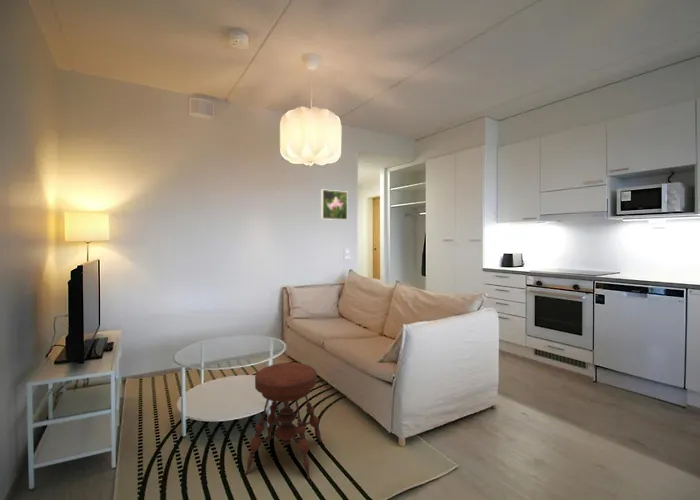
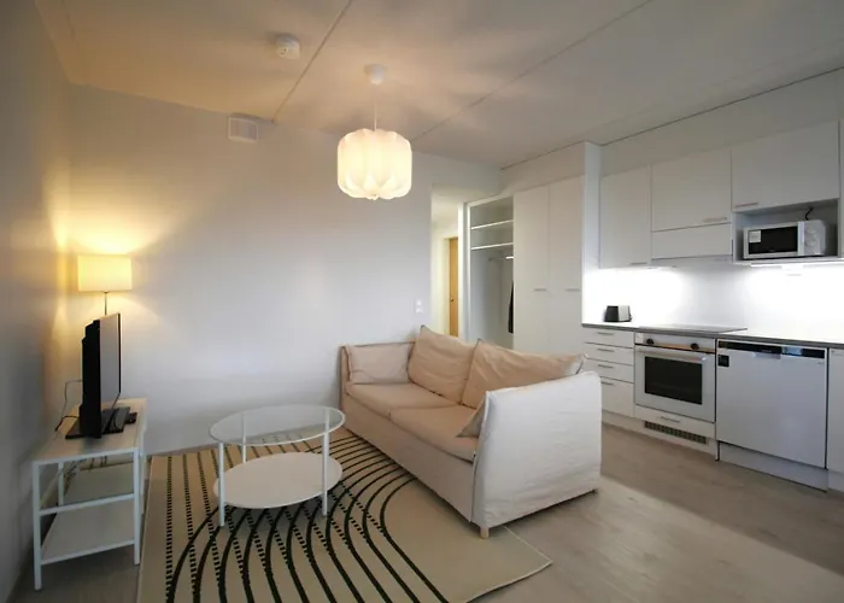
- stool (286, 413)
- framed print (334, 205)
